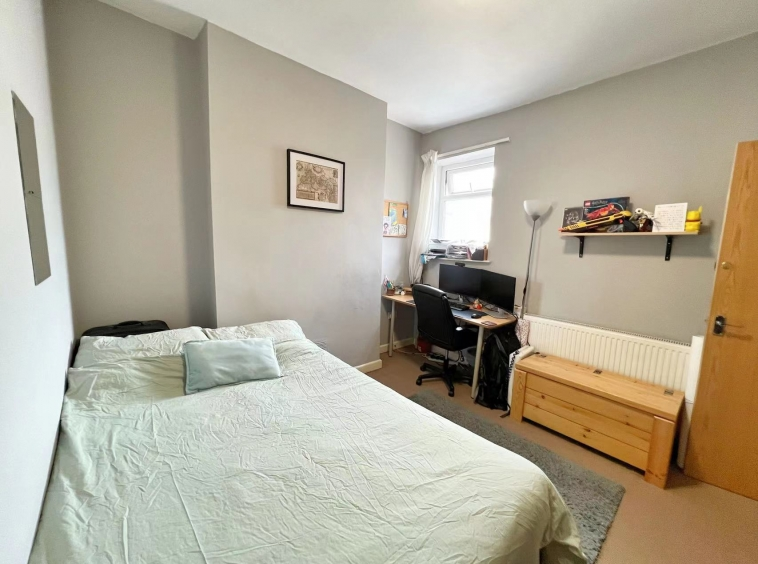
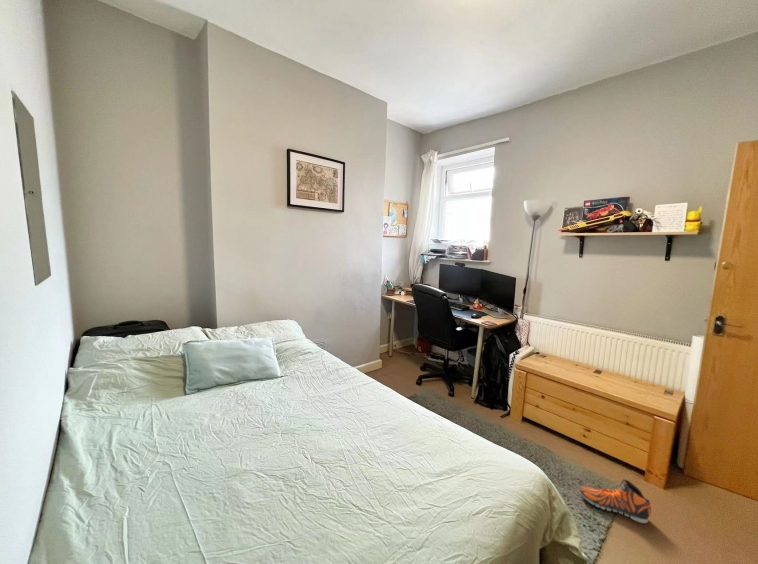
+ sneaker (614, 492)
